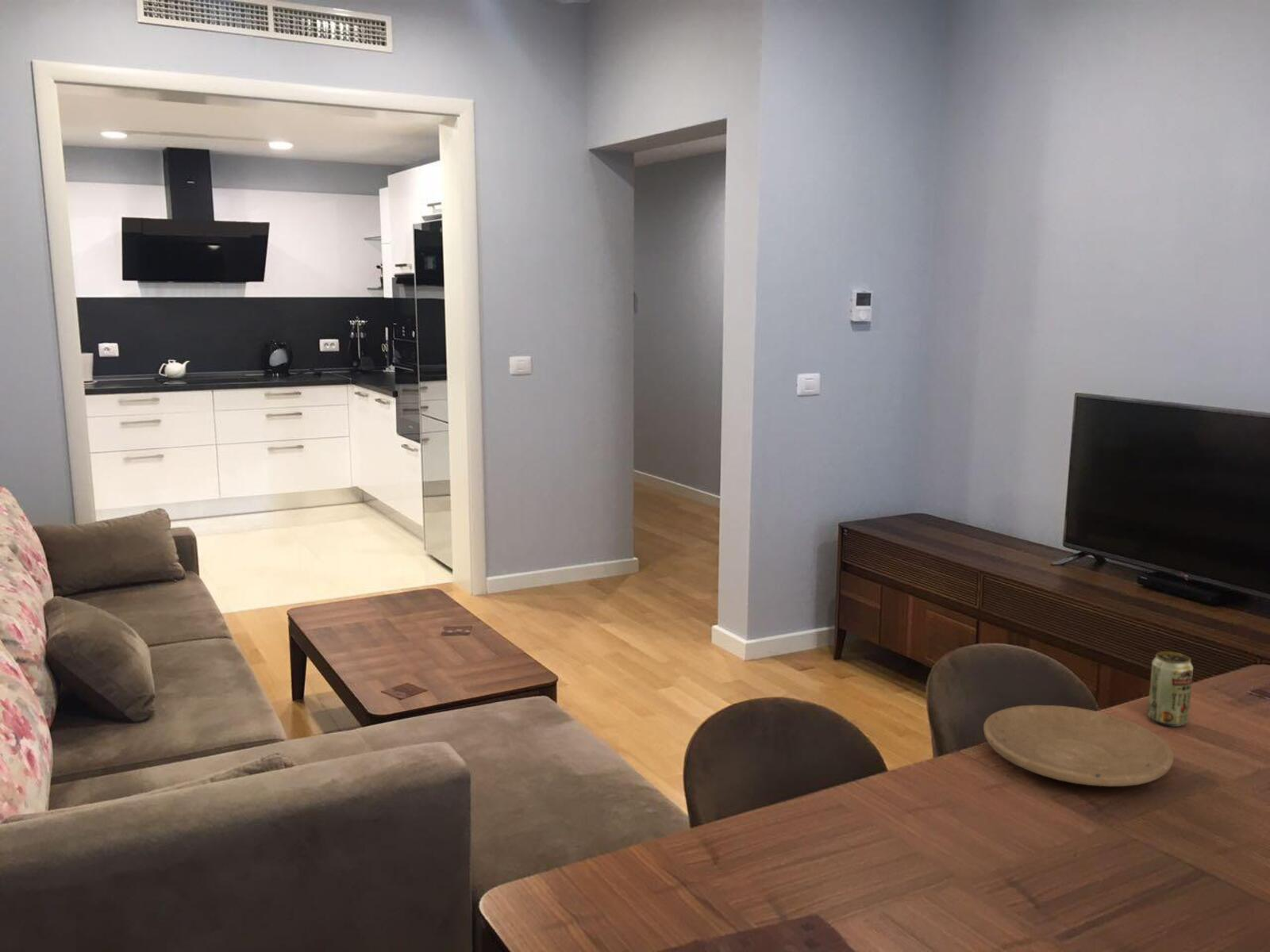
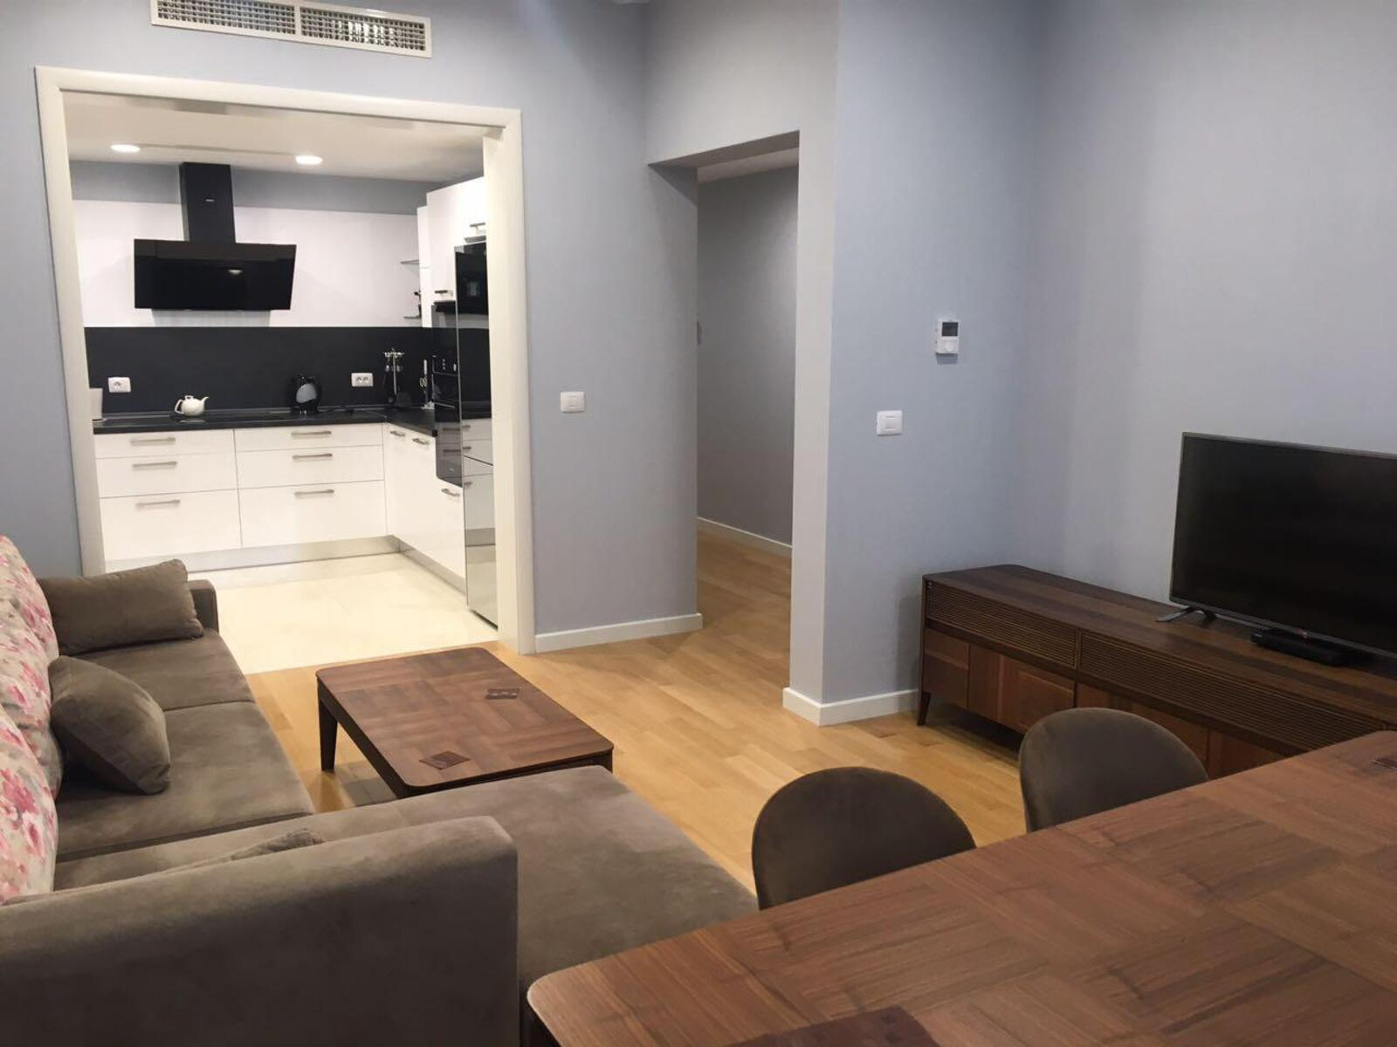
- plate (1074, 750)
- beverage can (1170, 689)
